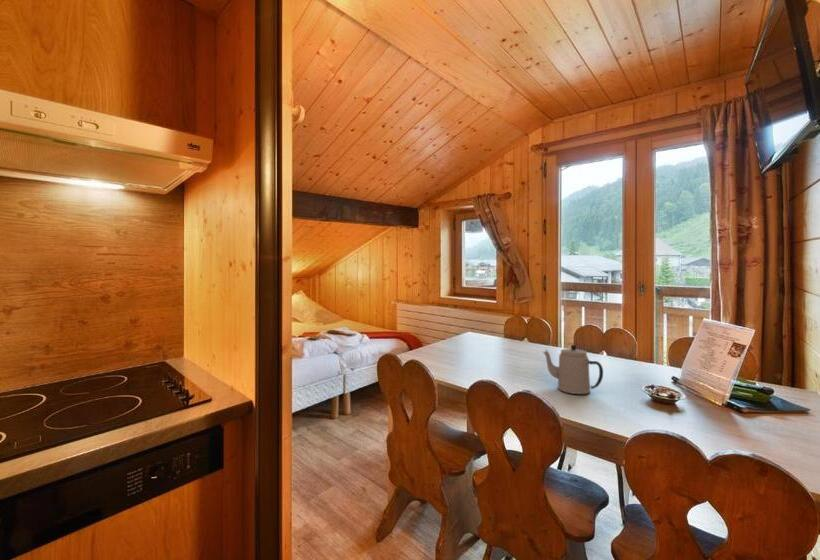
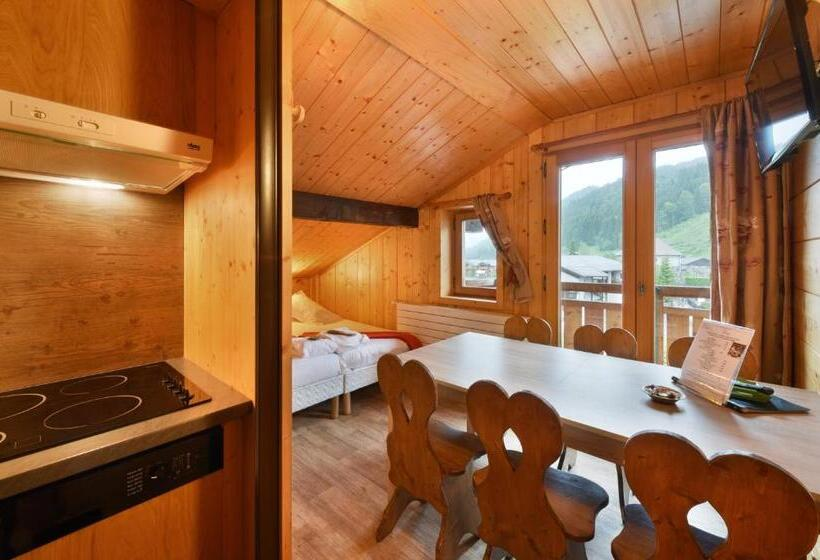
- teapot (571, 366)
